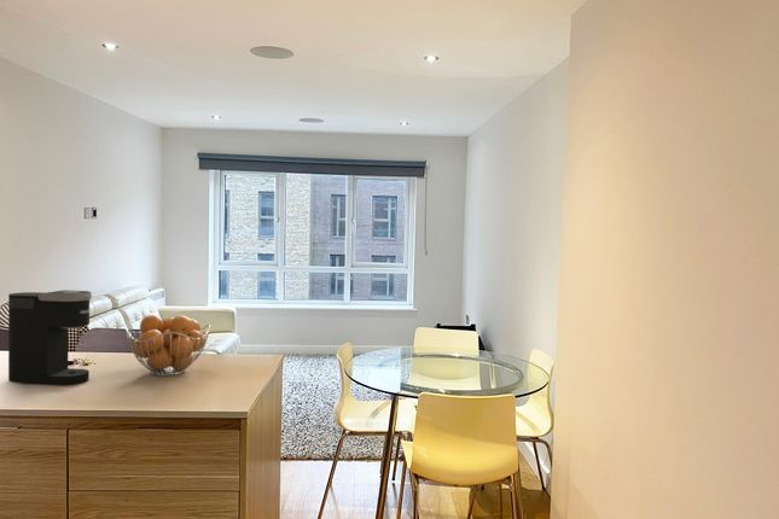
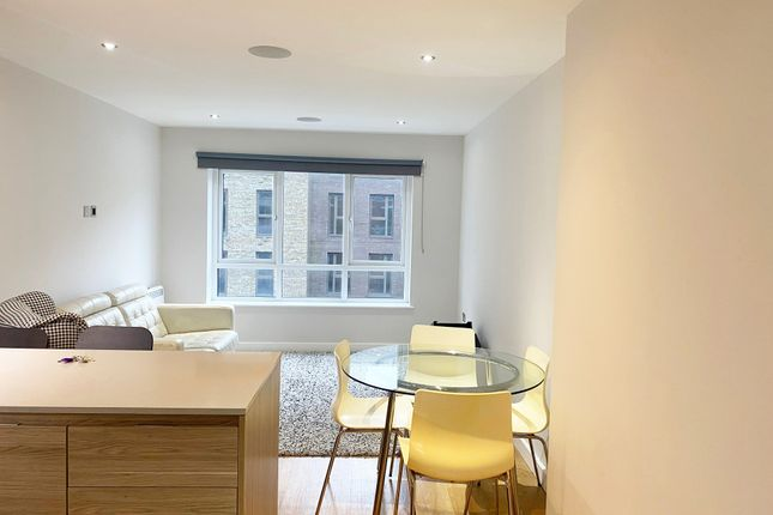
- coffee maker (50, 336)
- fruit basket (168, 343)
